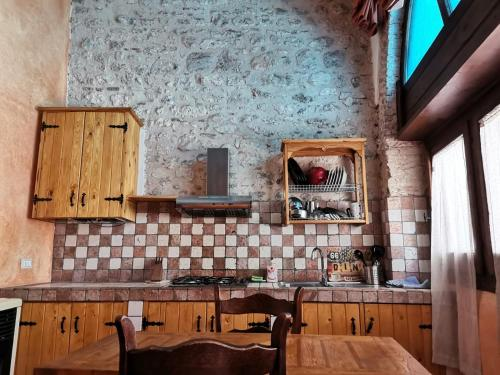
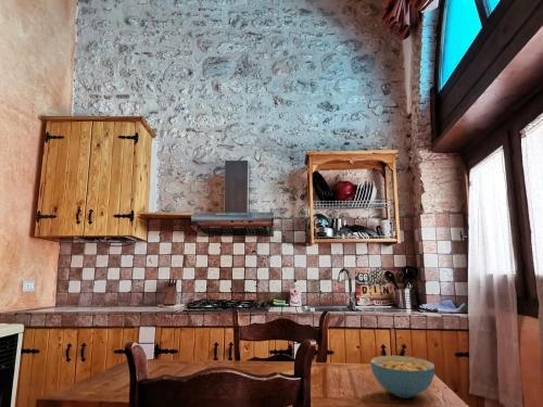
+ cereal bowl (402, 378)
